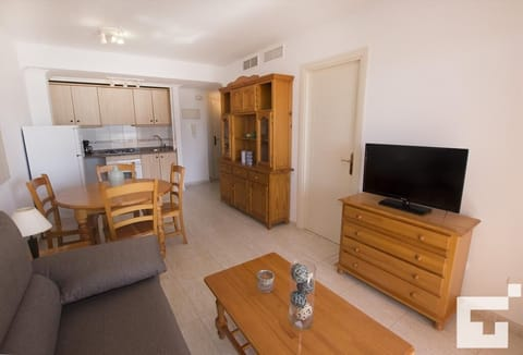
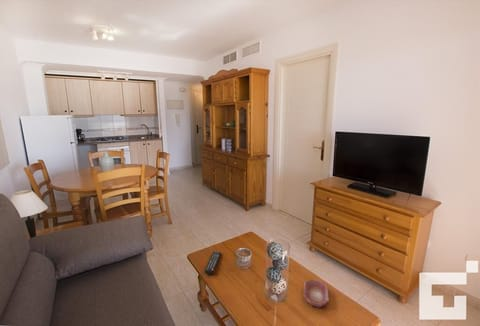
+ bowl (315, 293)
+ remote control (213, 261)
